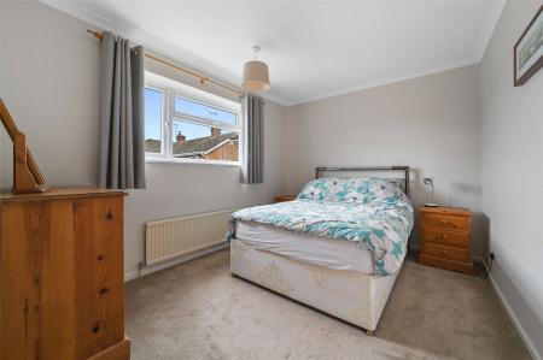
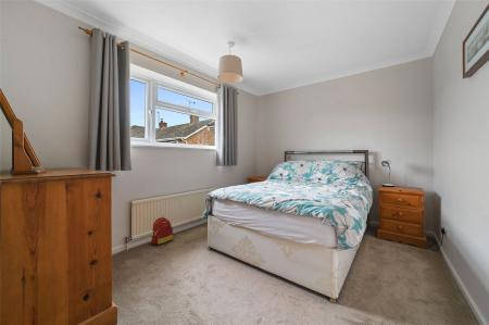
+ backpack (161, 227)
